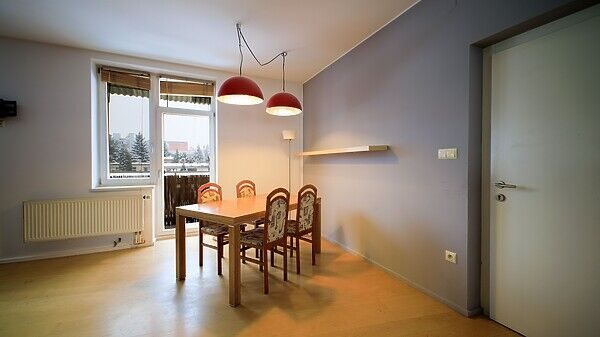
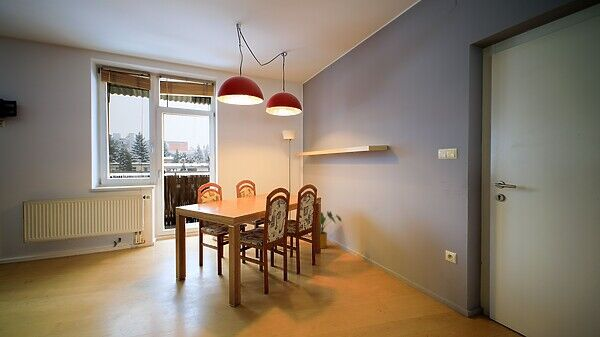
+ house plant (321, 229)
